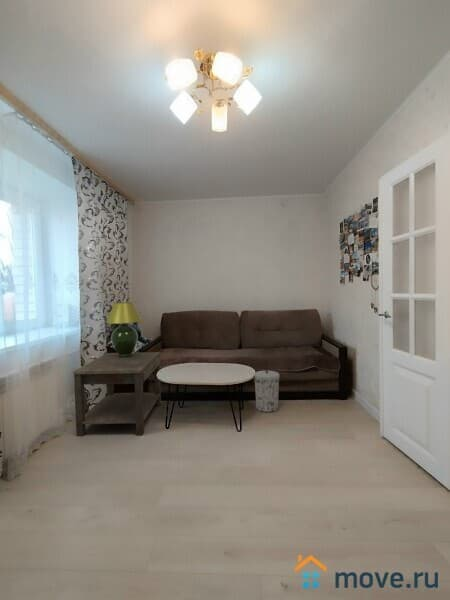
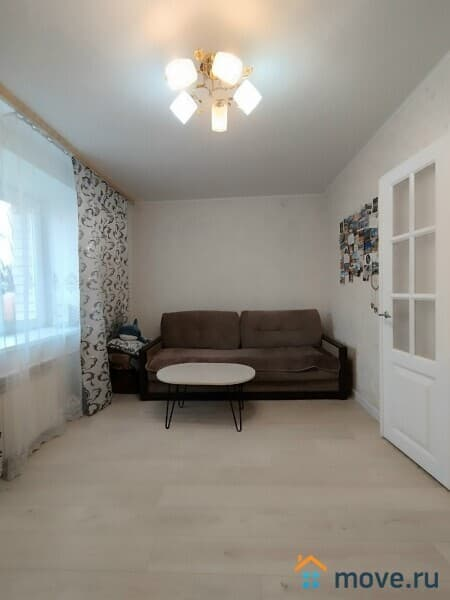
- table lamp (124, 329)
- trash can (266, 389)
- side table (123, 393)
